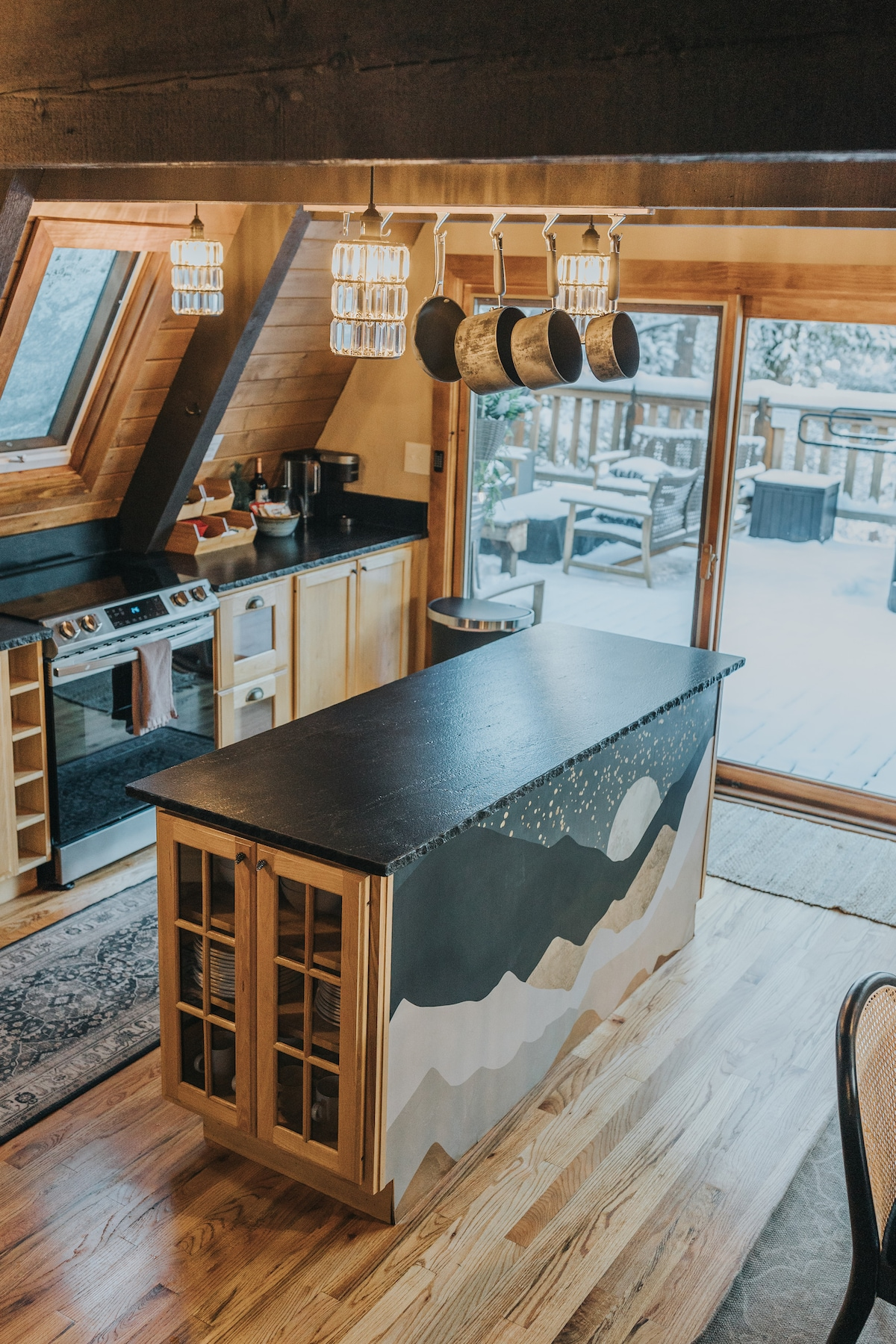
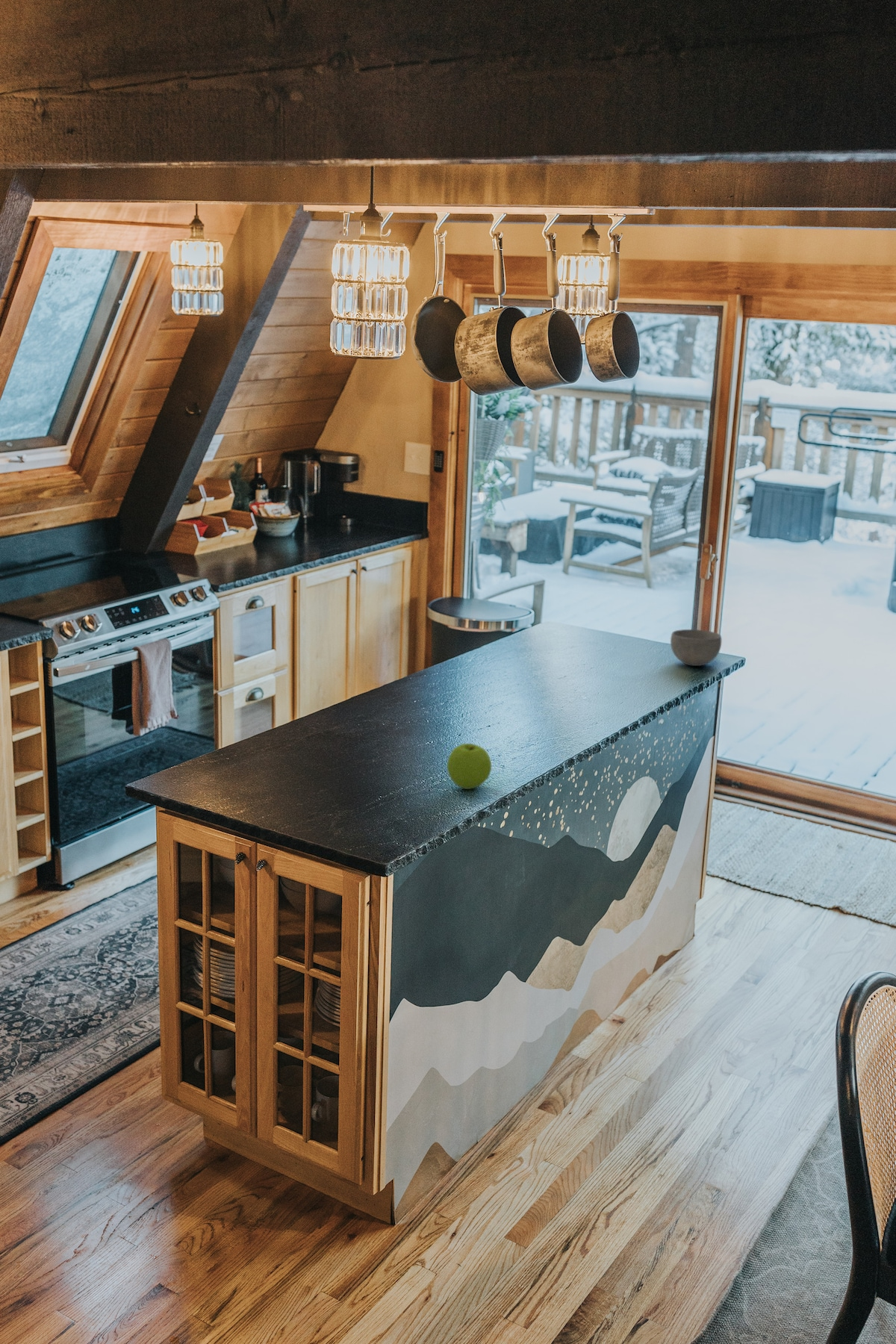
+ bowl (695, 649)
+ apple (469, 766)
